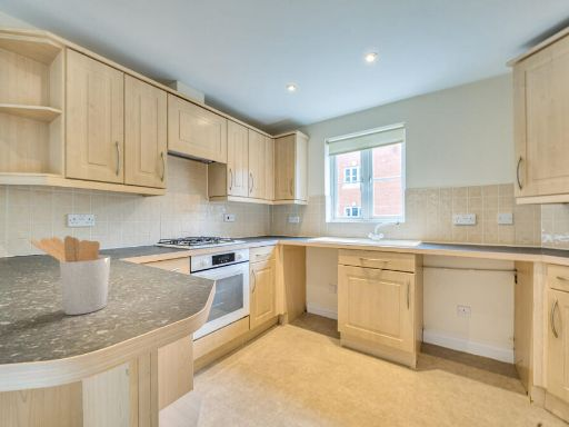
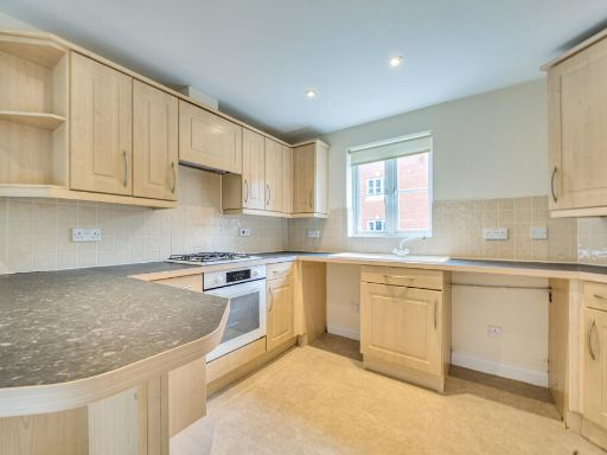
- utensil holder (73, 271)
